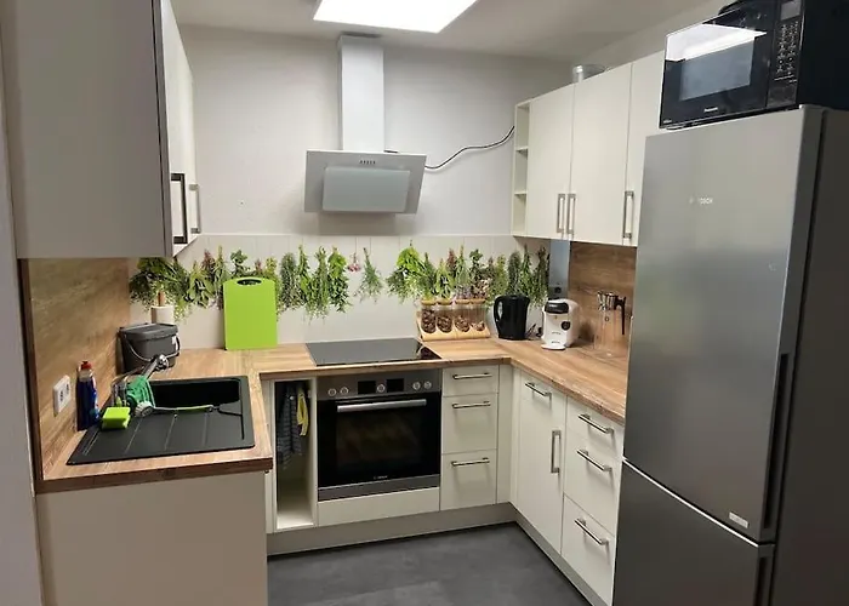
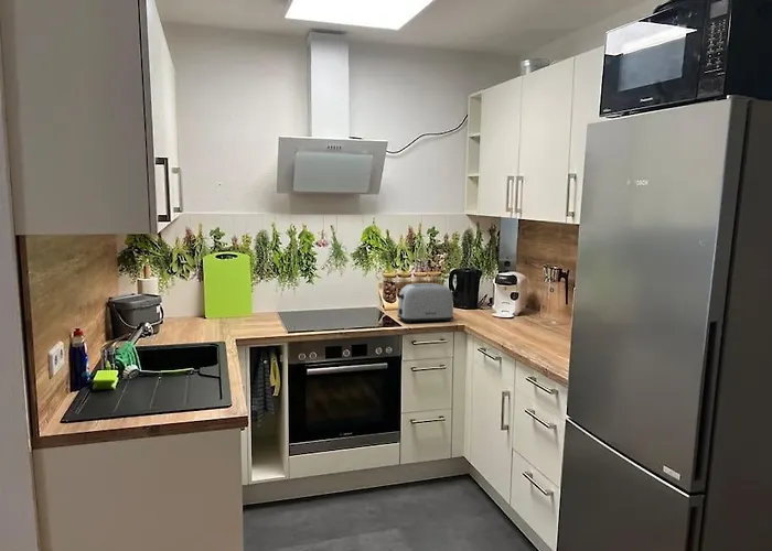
+ toaster (423, 302)
